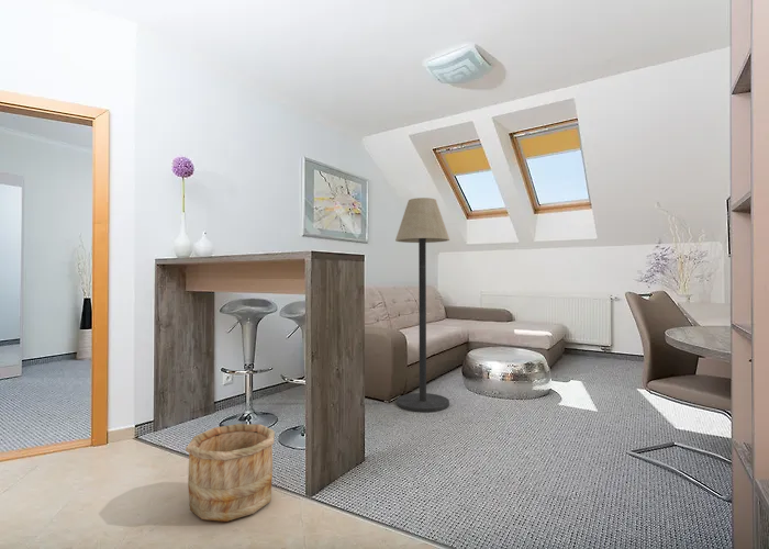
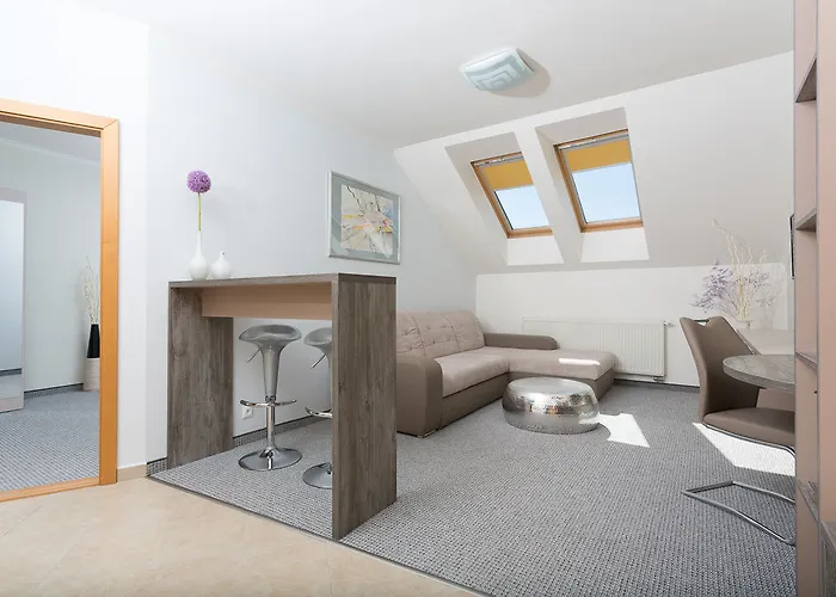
- wooden bucket (233, 468)
- floor lamp (422, 301)
